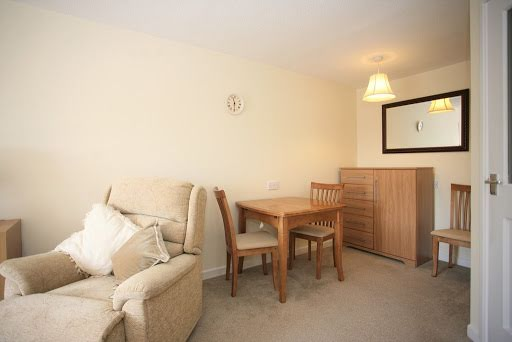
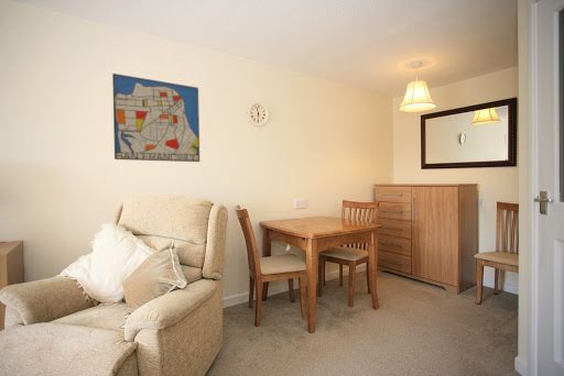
+ wall art (159, 121)
